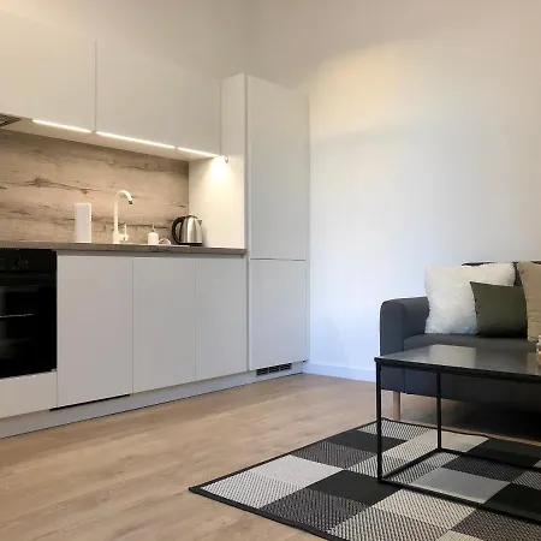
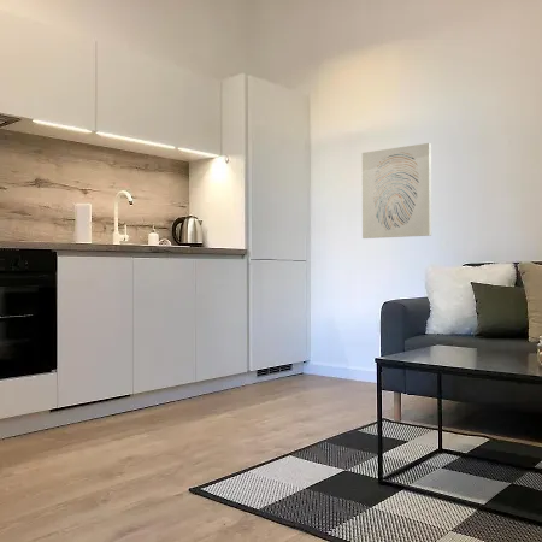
+ wall art (395, 193)
